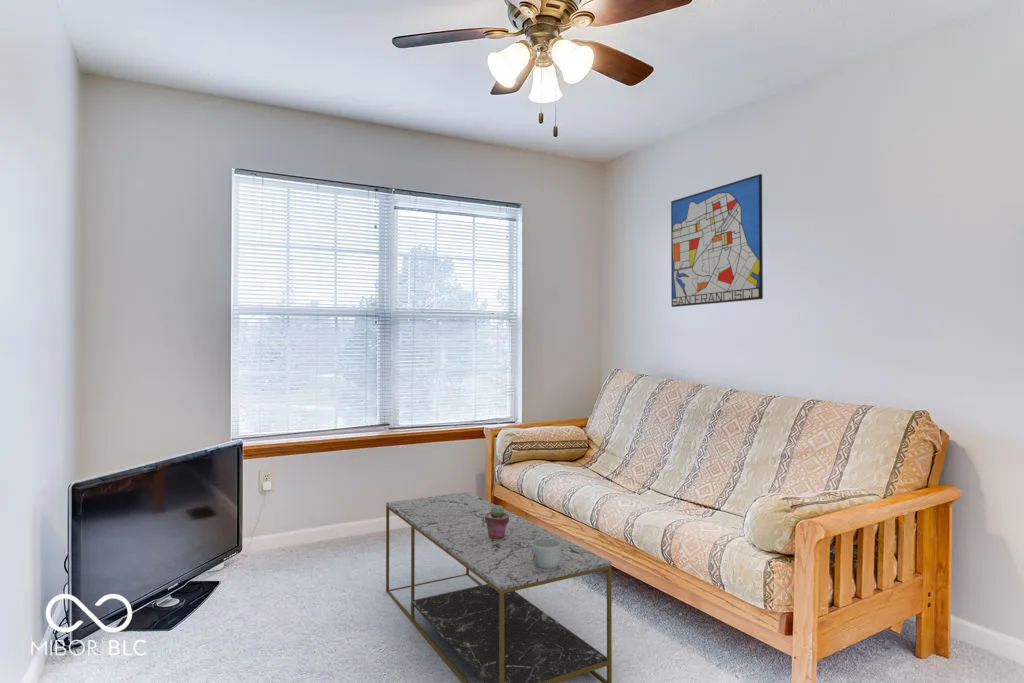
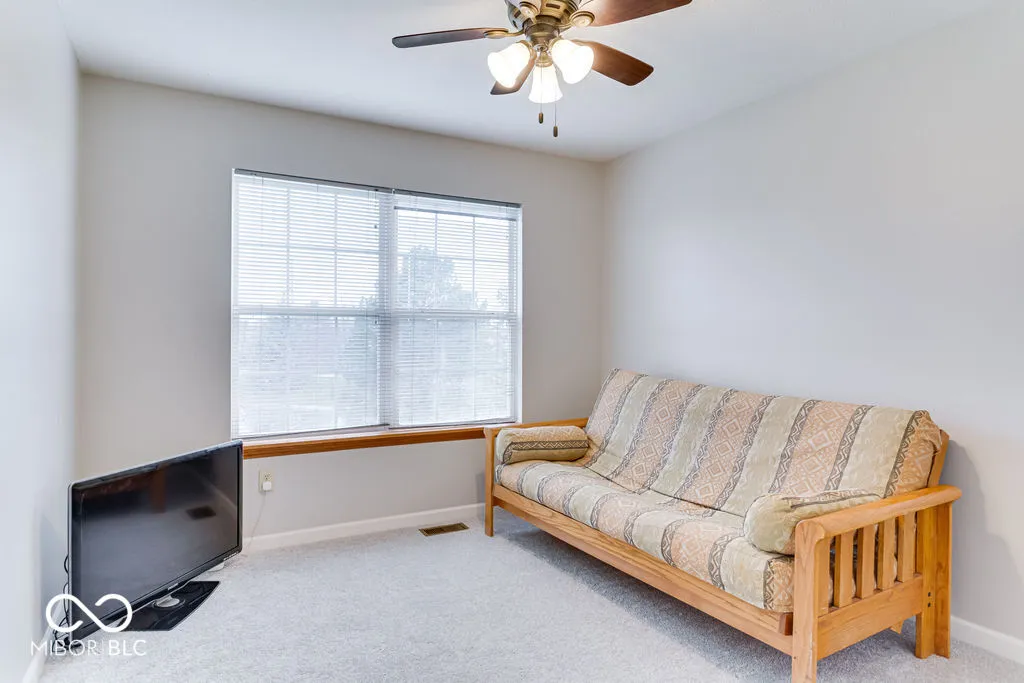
- wall art (712, 246)
- potted succulent (497, 521)
- mug (544, 553)
- coffee table (480, 578)
